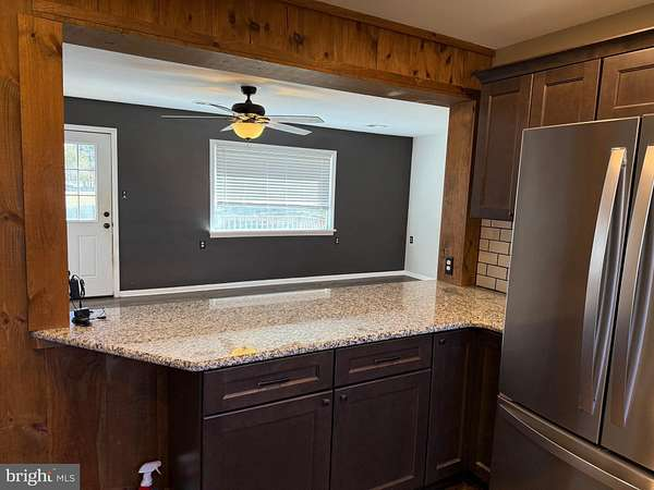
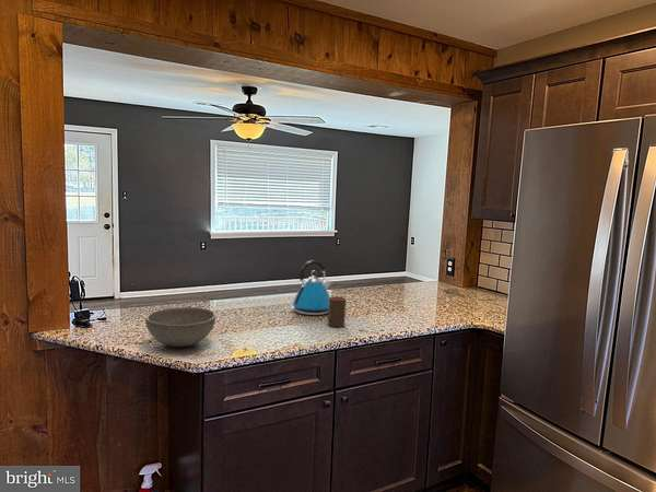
+ bowl (180, 329)
+ cup (337, 312)
+ kettle (312, 285)
